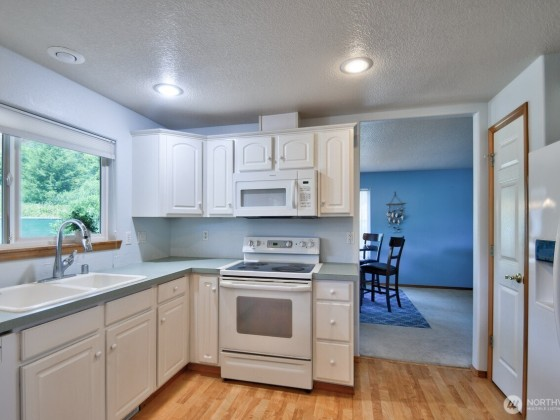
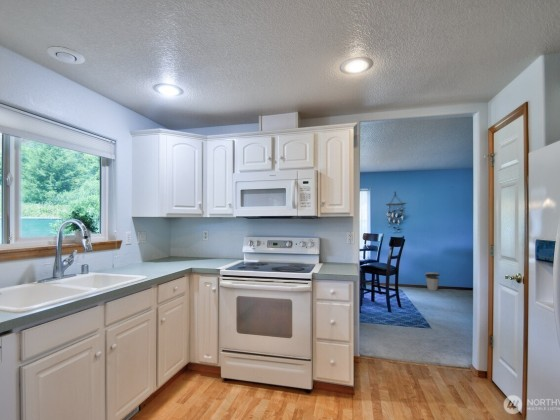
+ trash can (432, 280)
